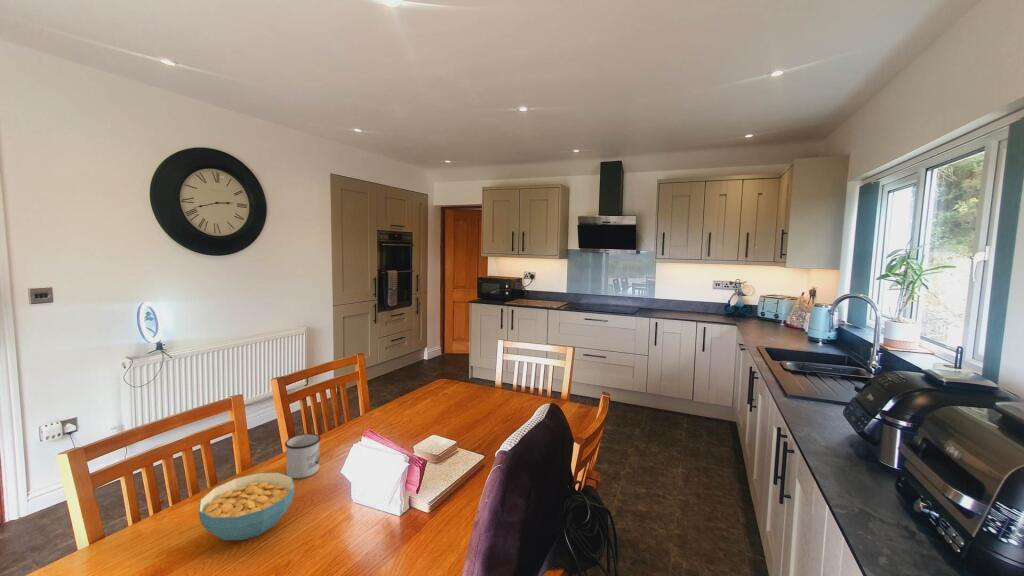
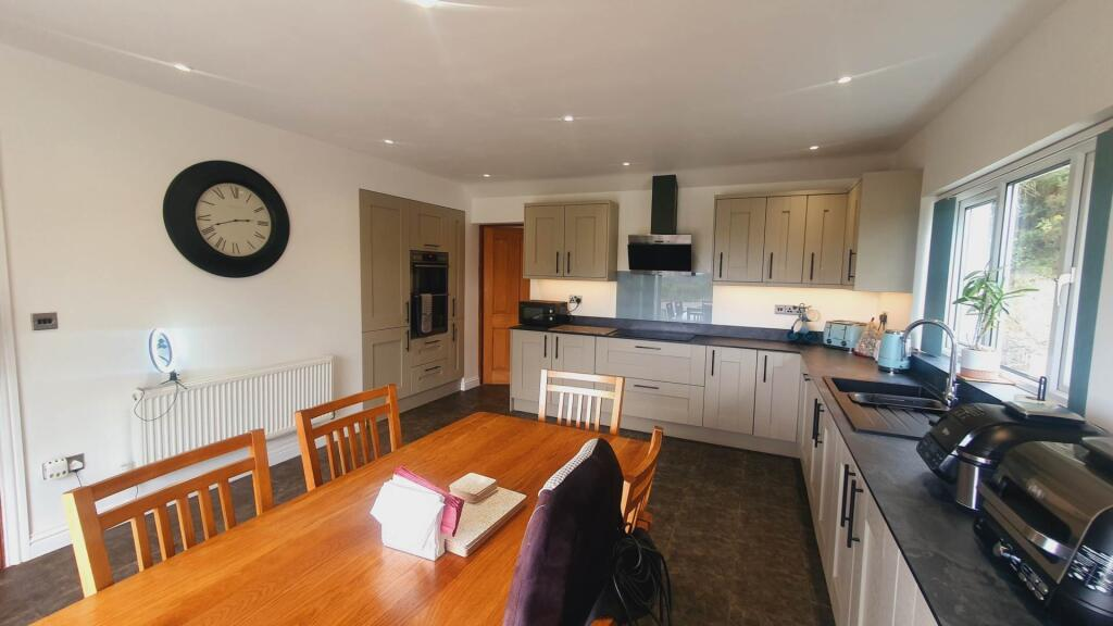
- mug (305, 453)
- cereal bowl (249, 512)
